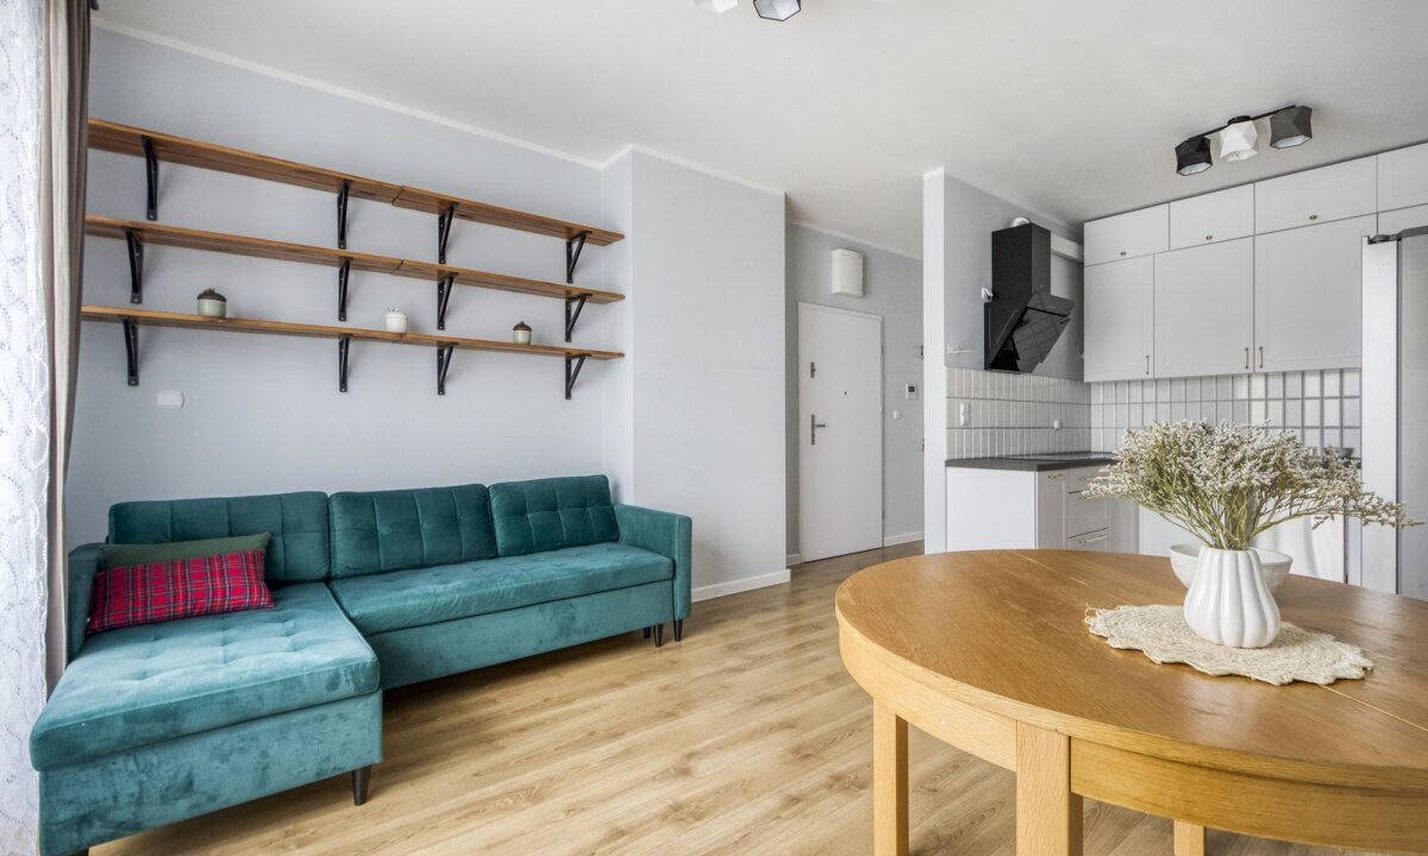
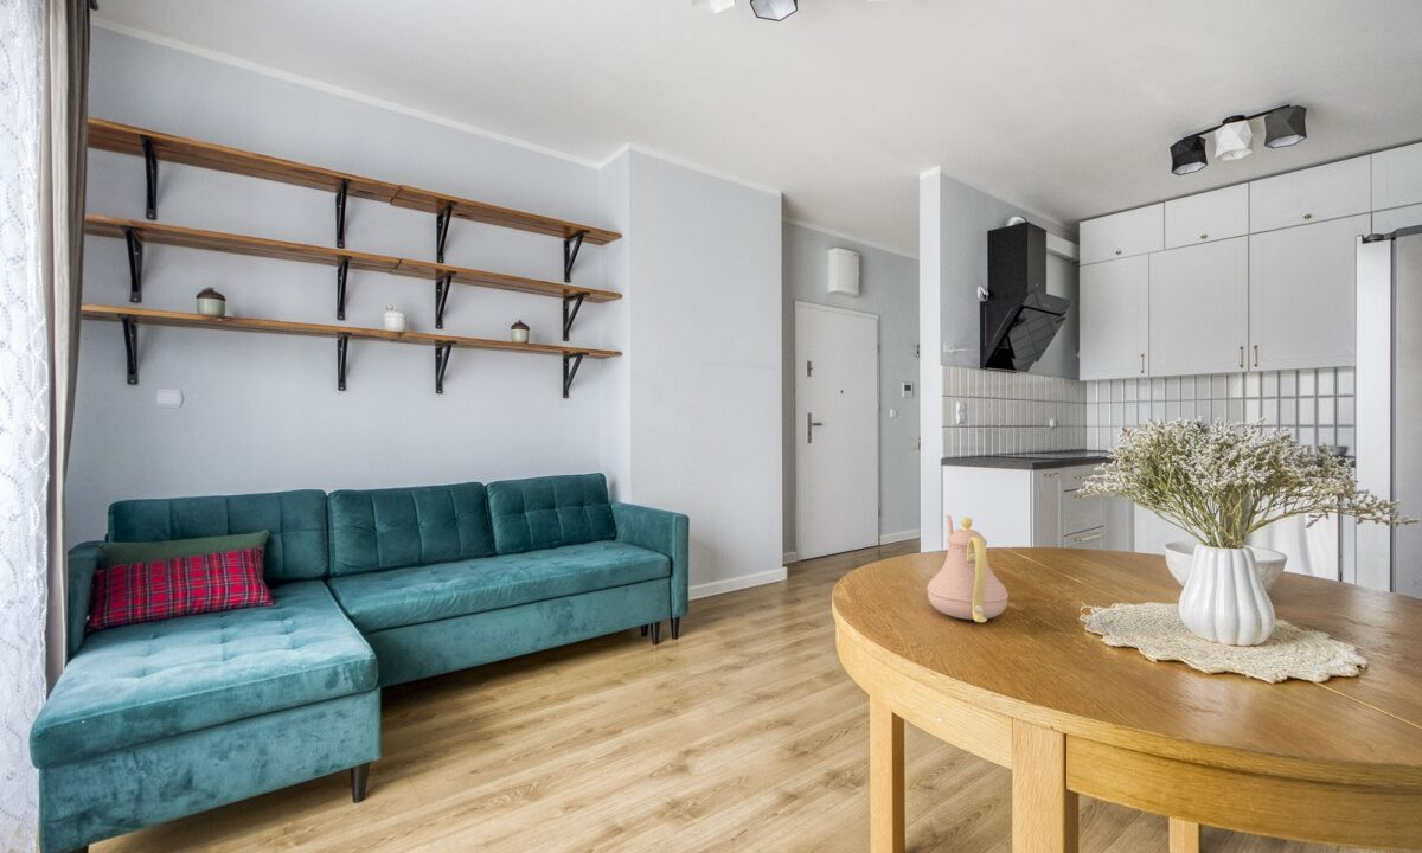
+ teapot (962, 562)
